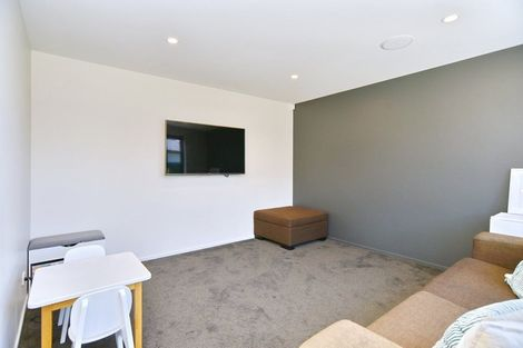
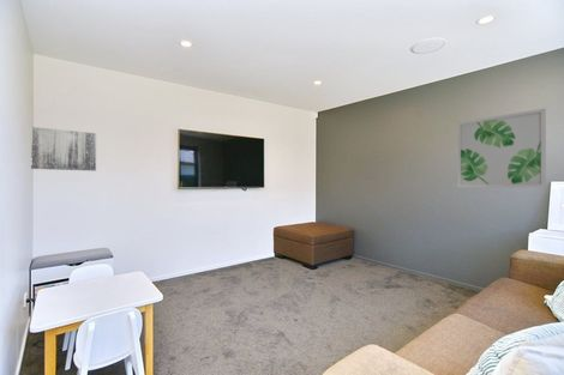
+ wall art (59, 150)
+ wall art (497, 151)
